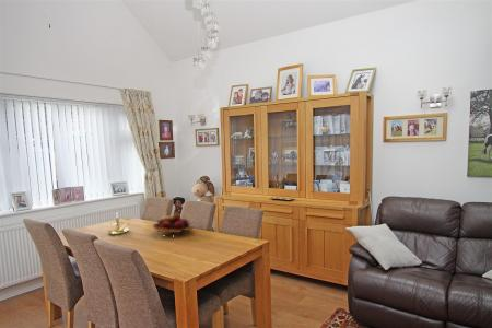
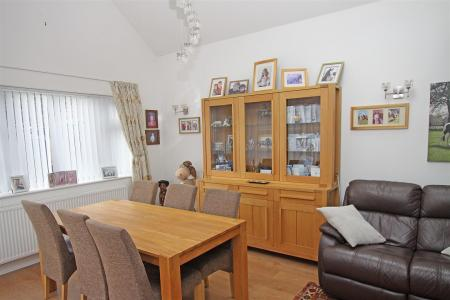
- candle holder (118, 222)
- fruit basket (173, 224)
